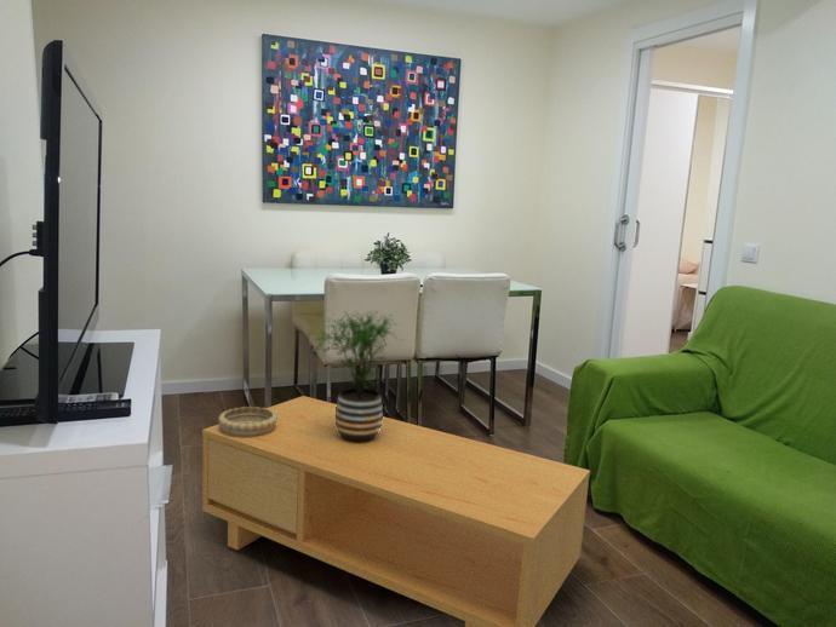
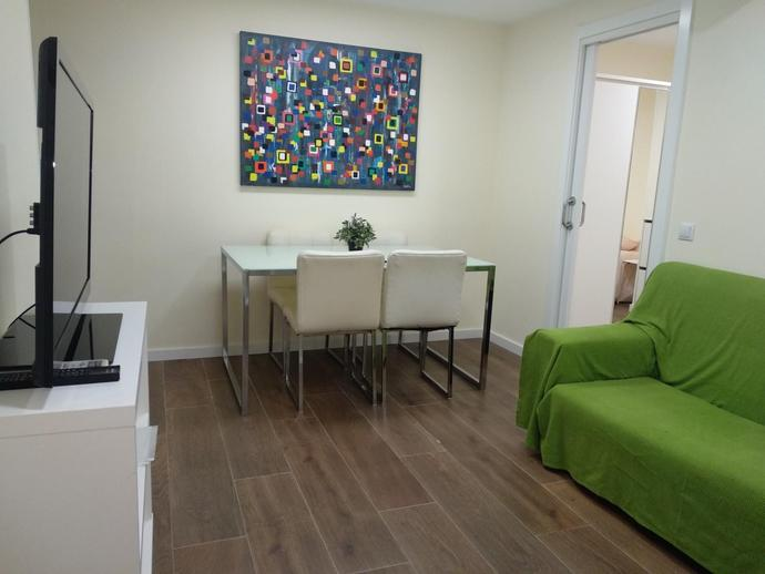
- coffee table (386, 504)
- decorative bowl (248, 420)
- potted plant (357, 373)
